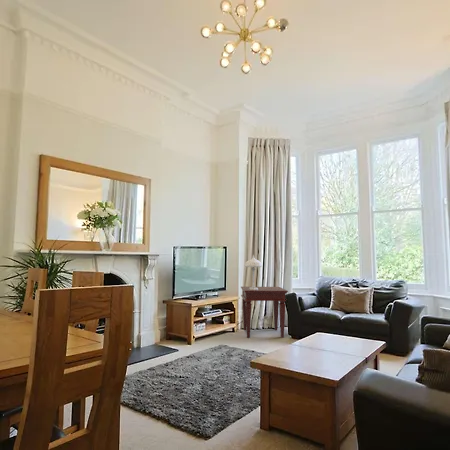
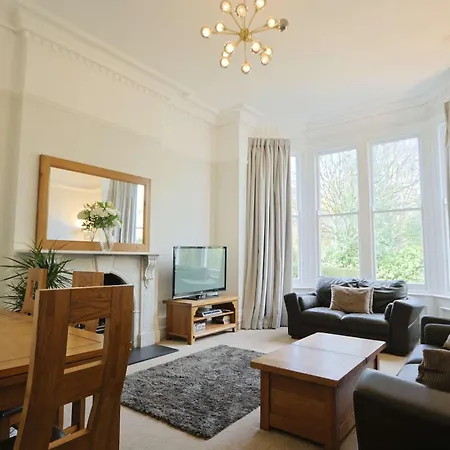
- table lamp (253, 271)
- side table (263, 300)
